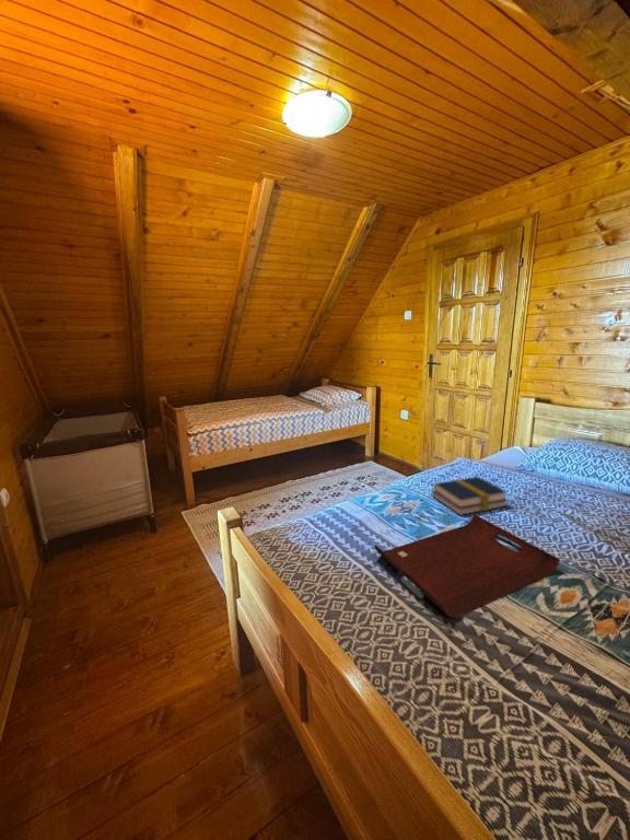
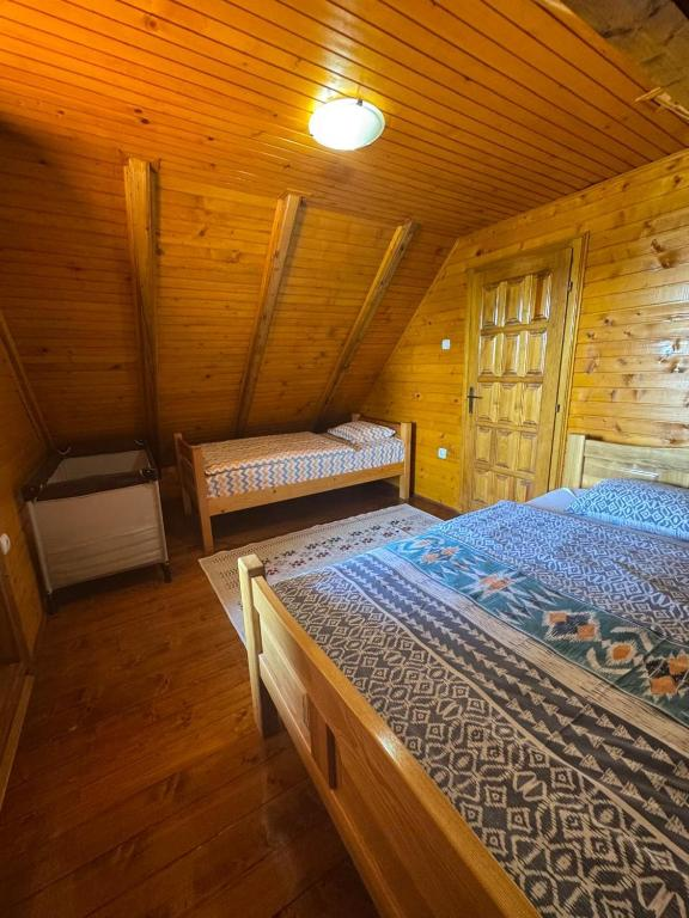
- book (468, 493)
- serving tray (462, 557)
